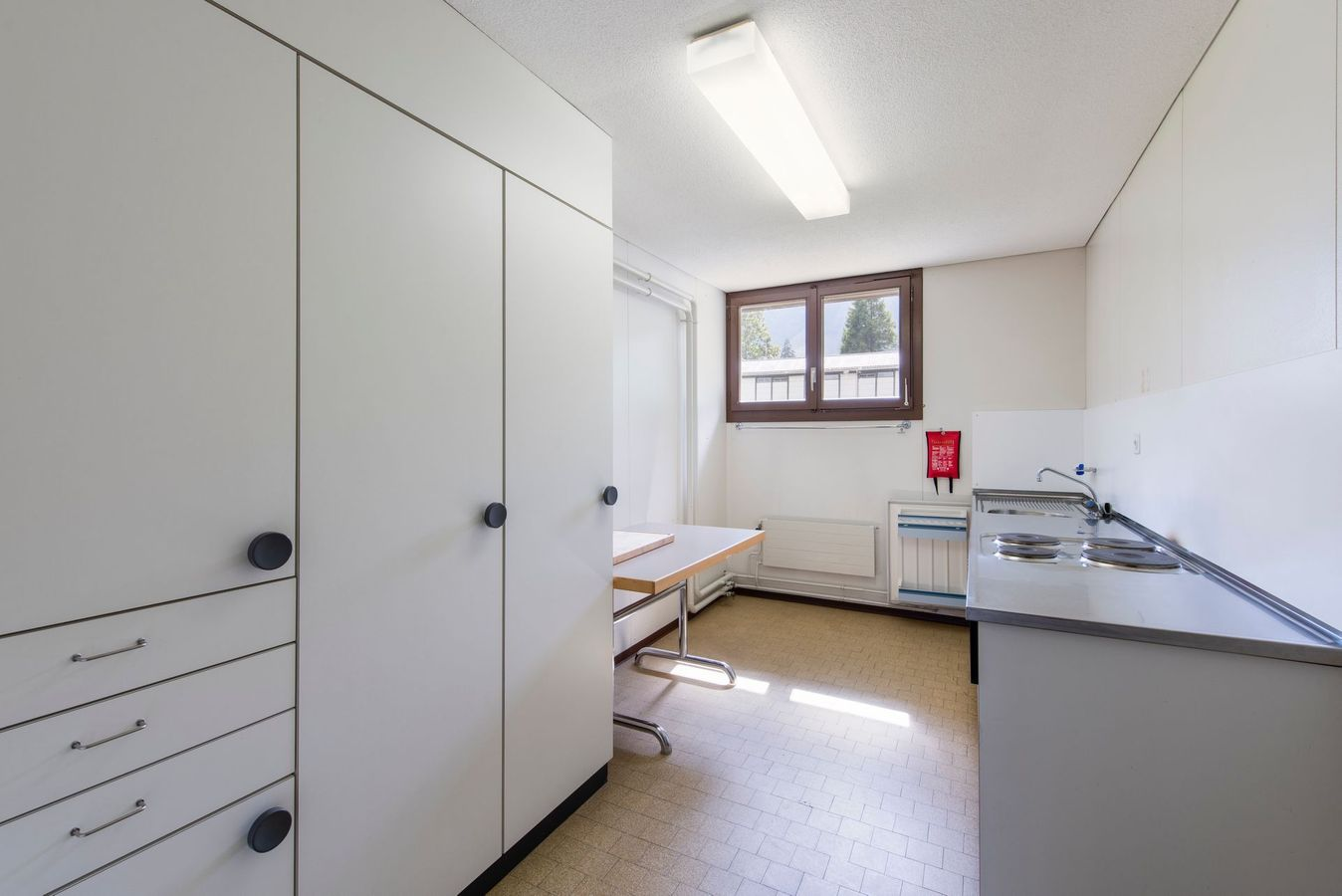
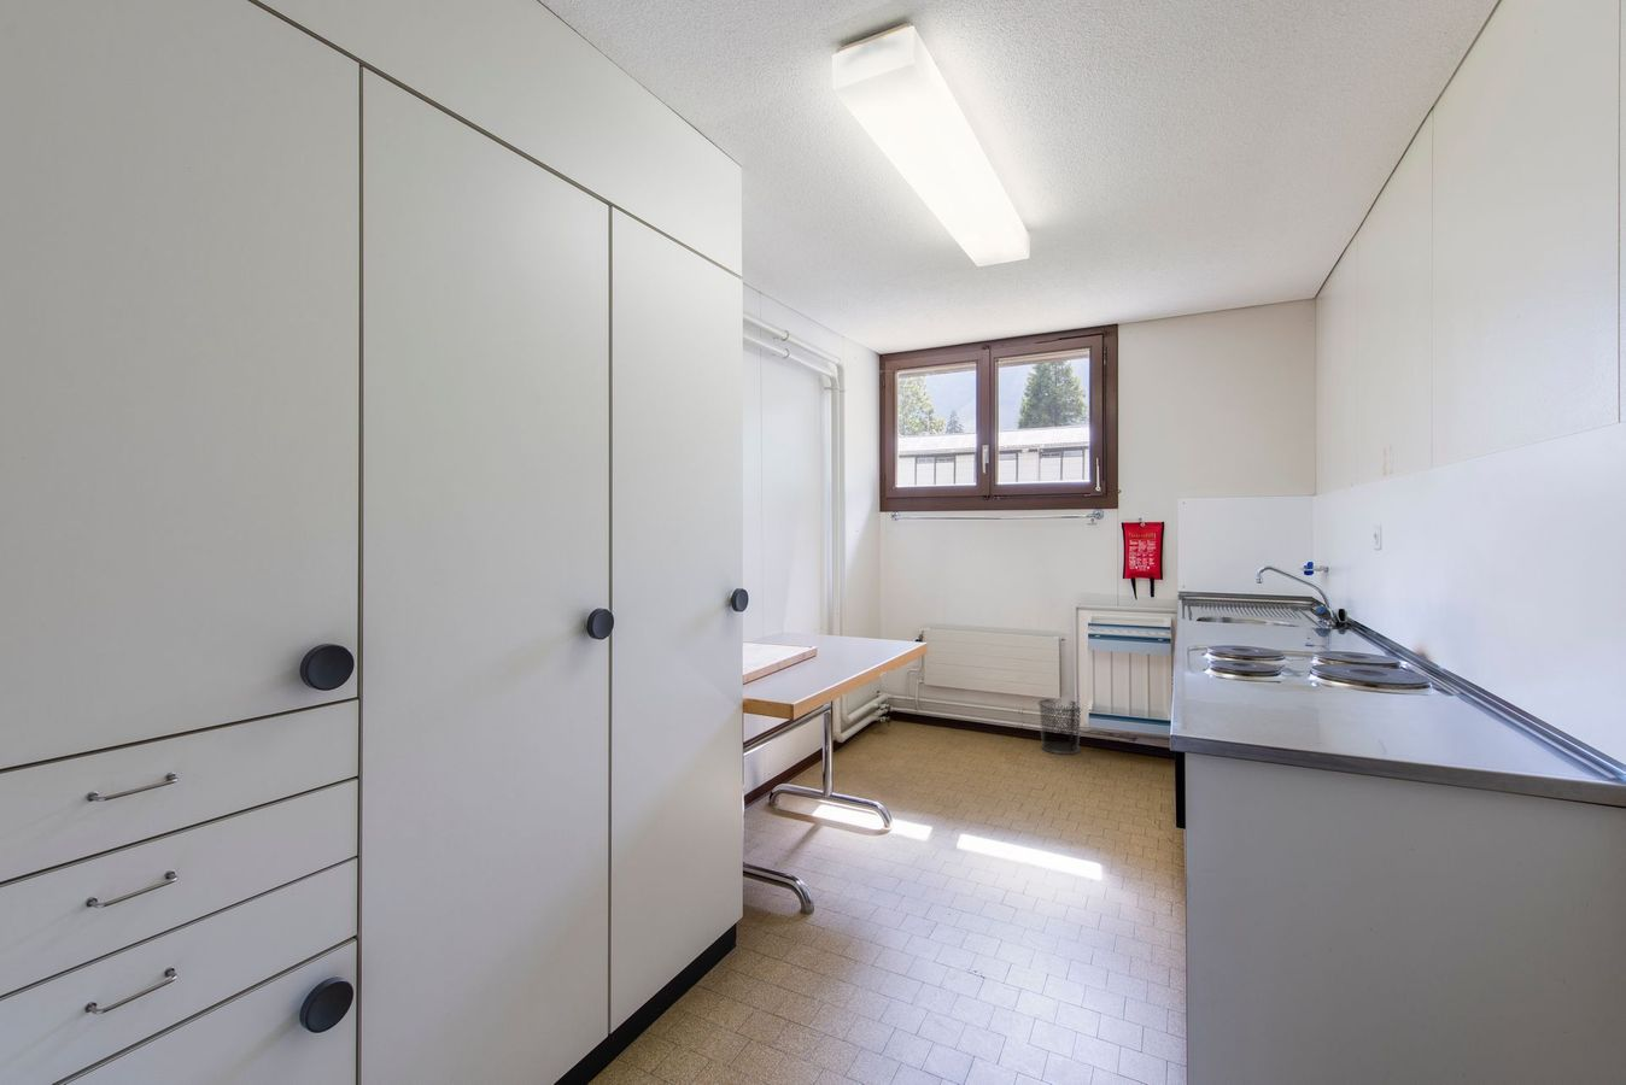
+ waste bin (1059, 727)
